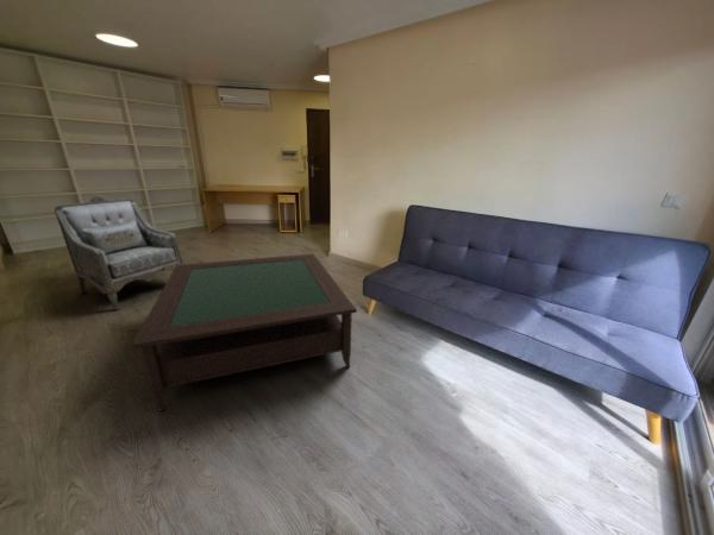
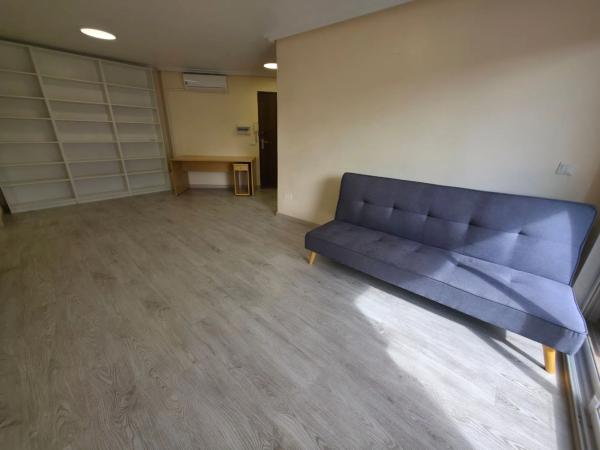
- coffee table (256, 310)
- armchair (125, 246)
